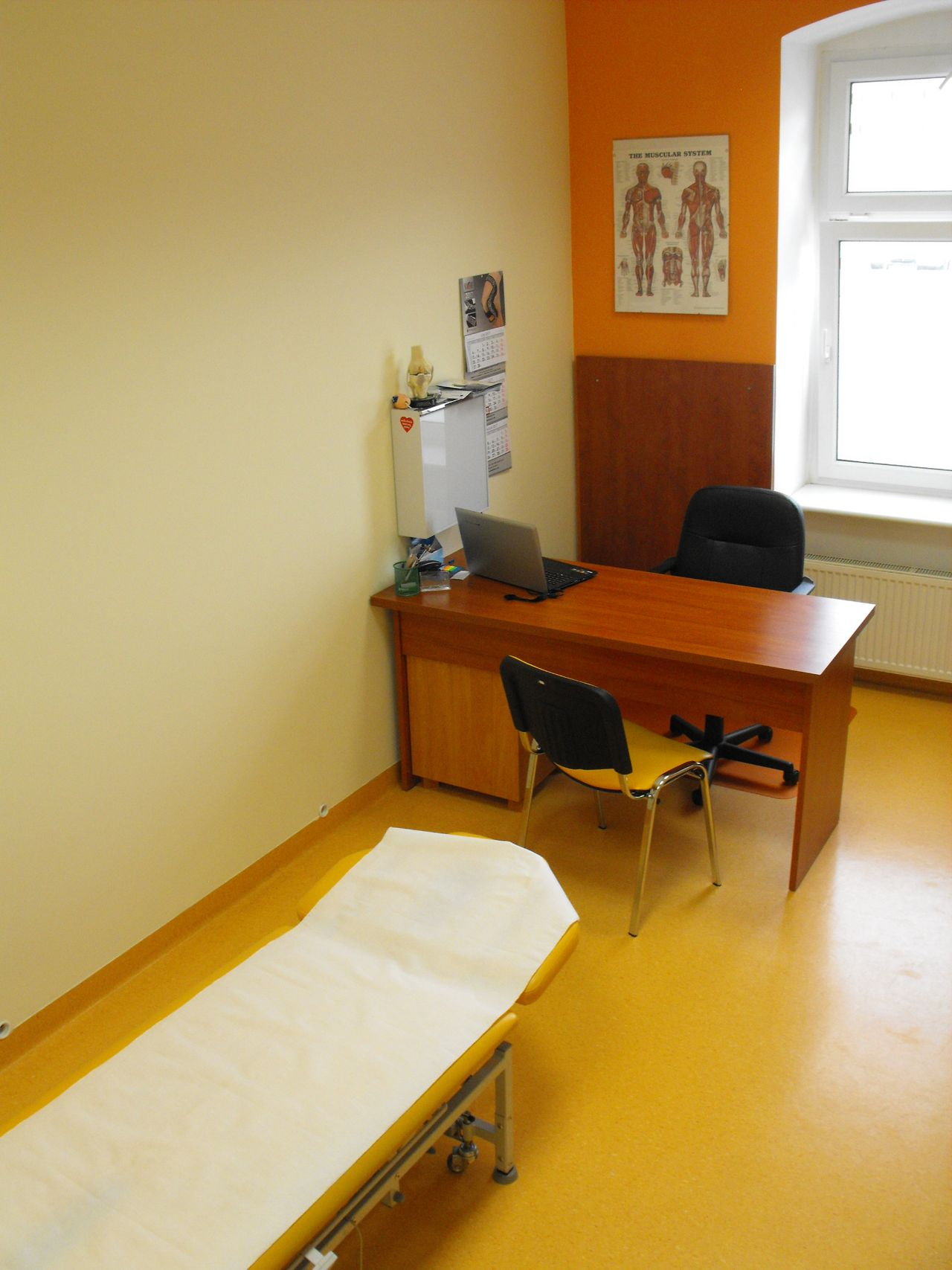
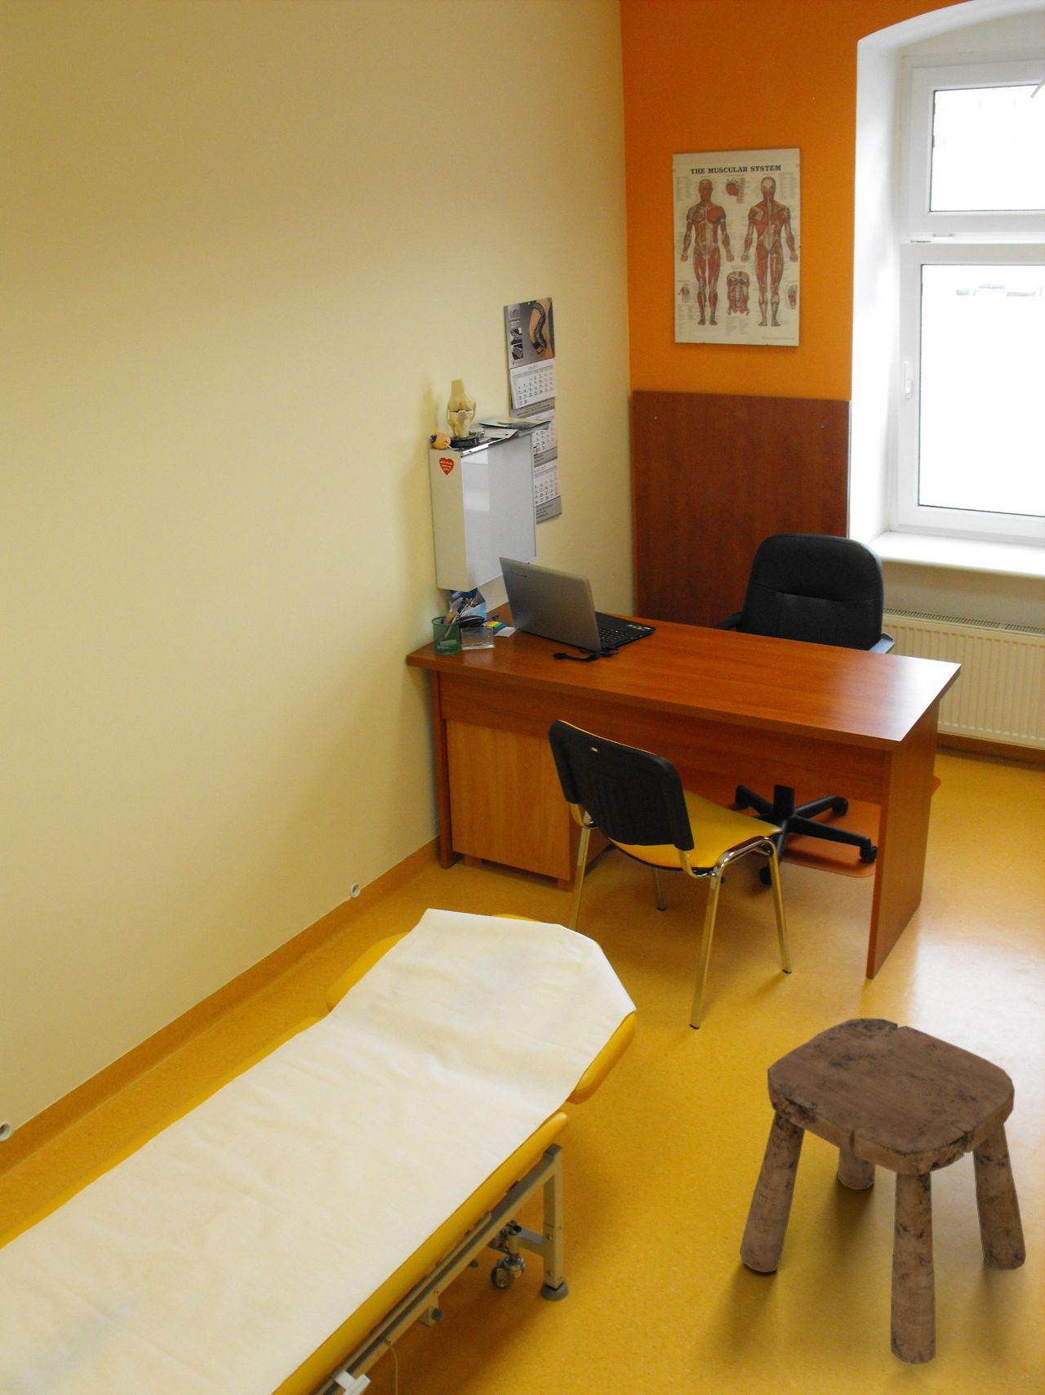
+ stool (887, 1169)
